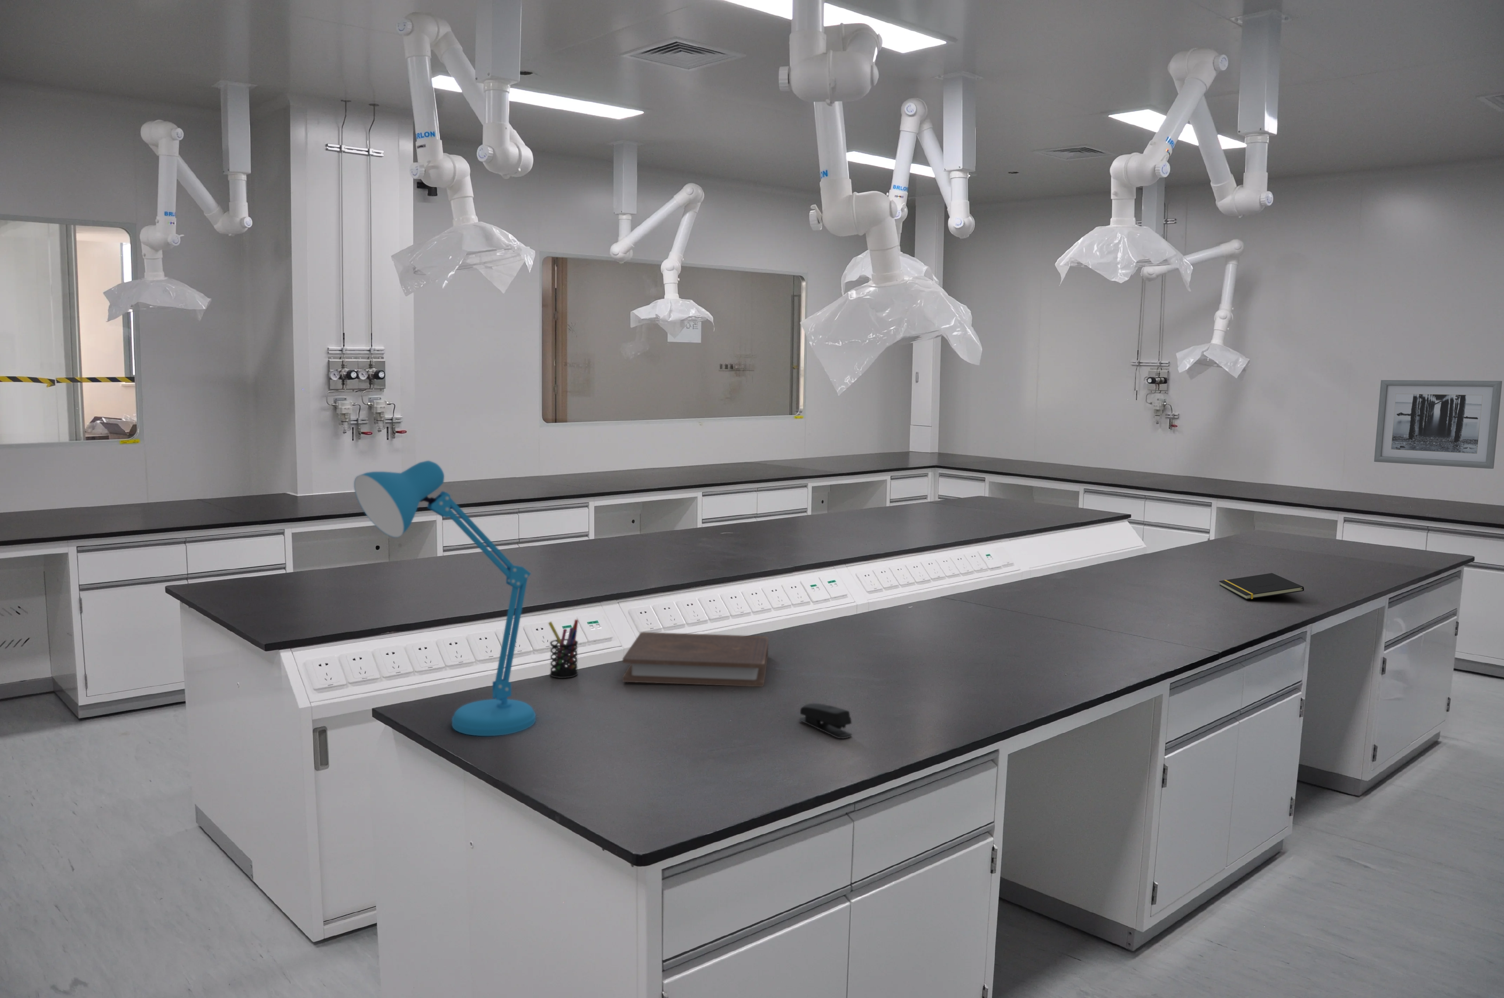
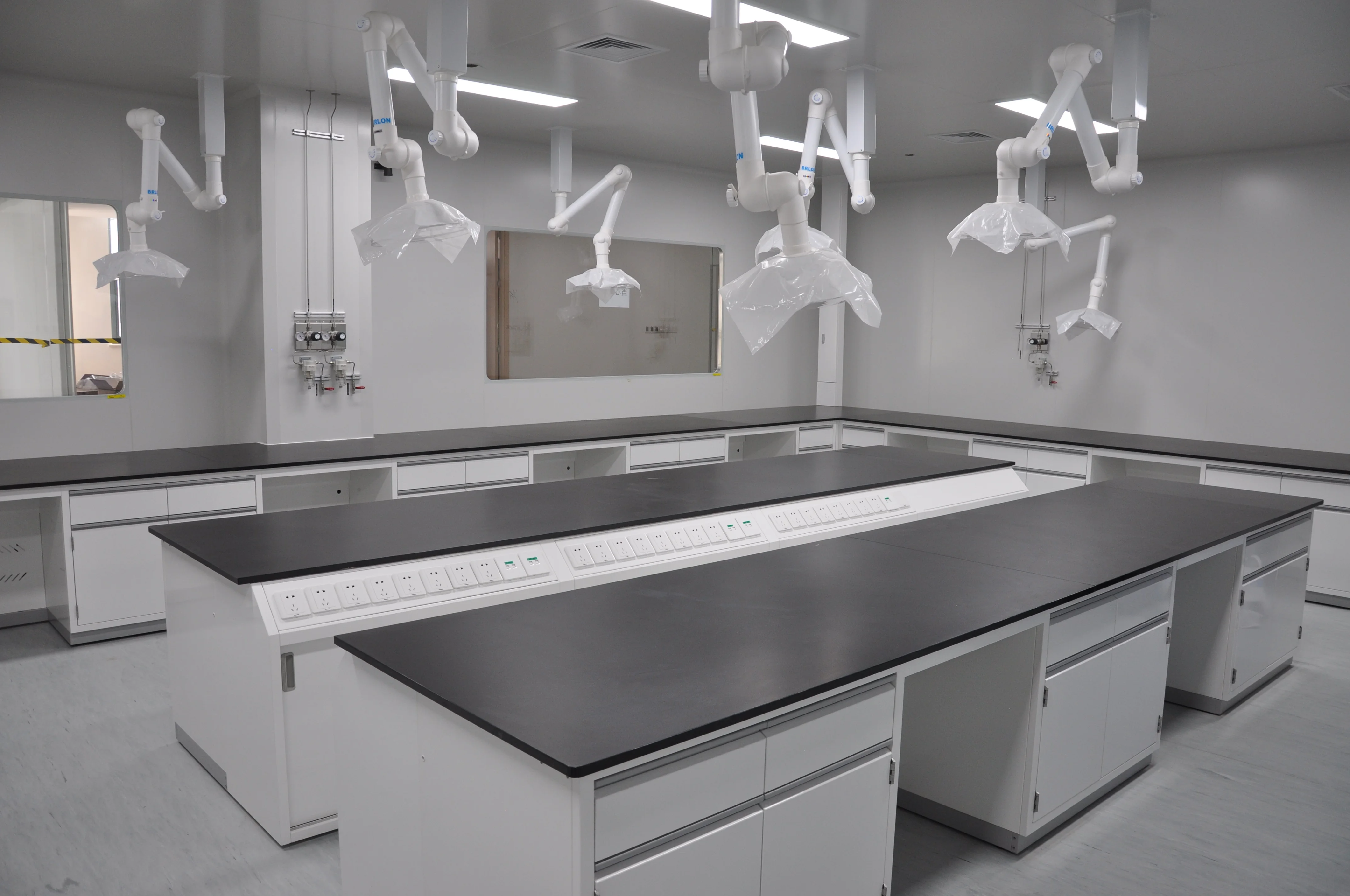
- wall art (1435, 422)
- book (699, 657)
- pen holder (567, 646)
- desk lamp (492, 562)
- notepad (1260, 586)
- stapler (824, 715)
